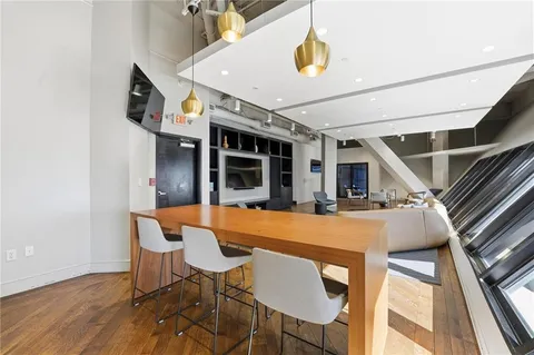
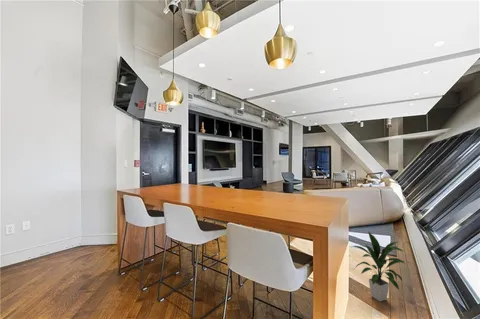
+ indoor plant (381, 266)
